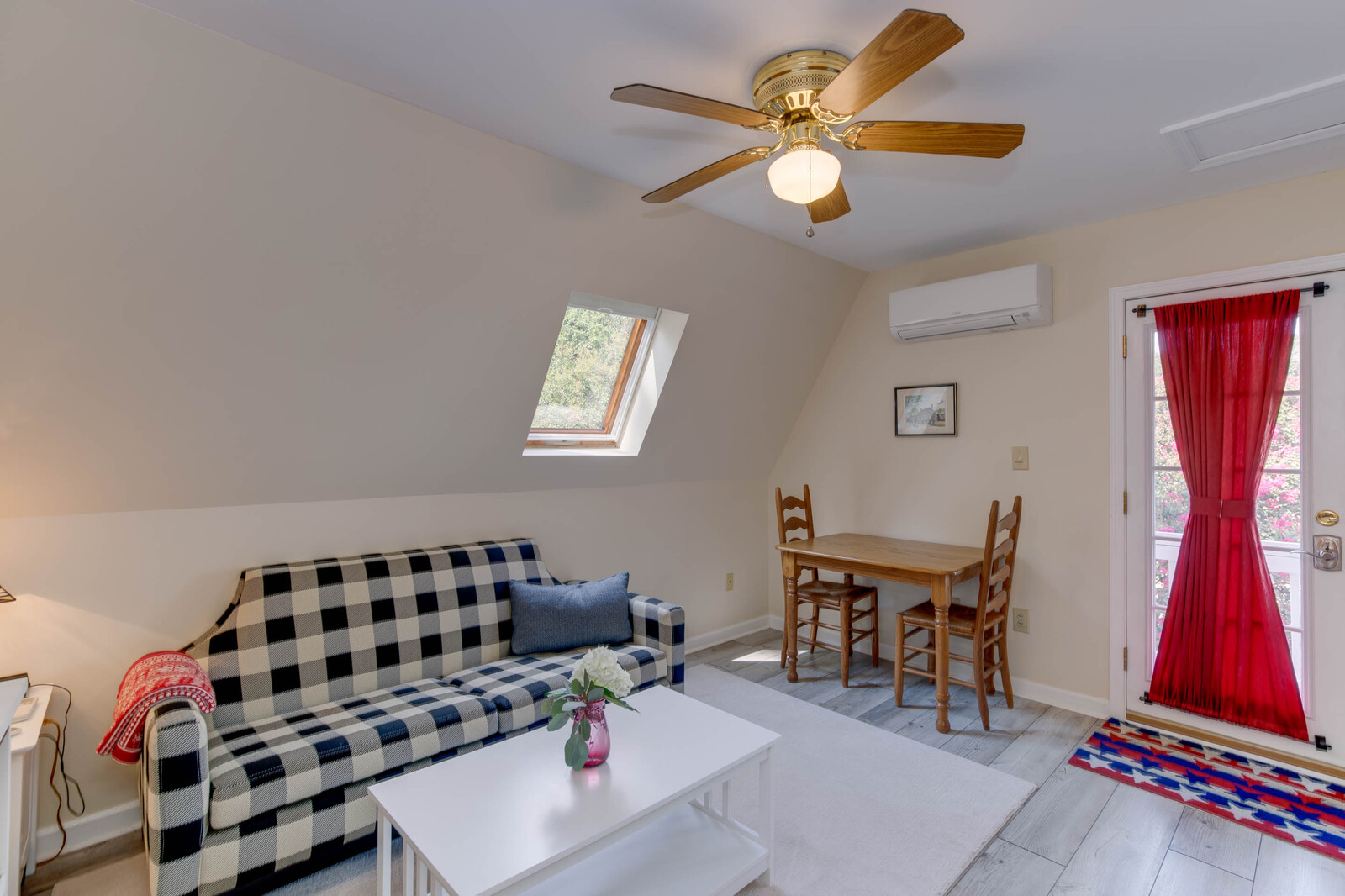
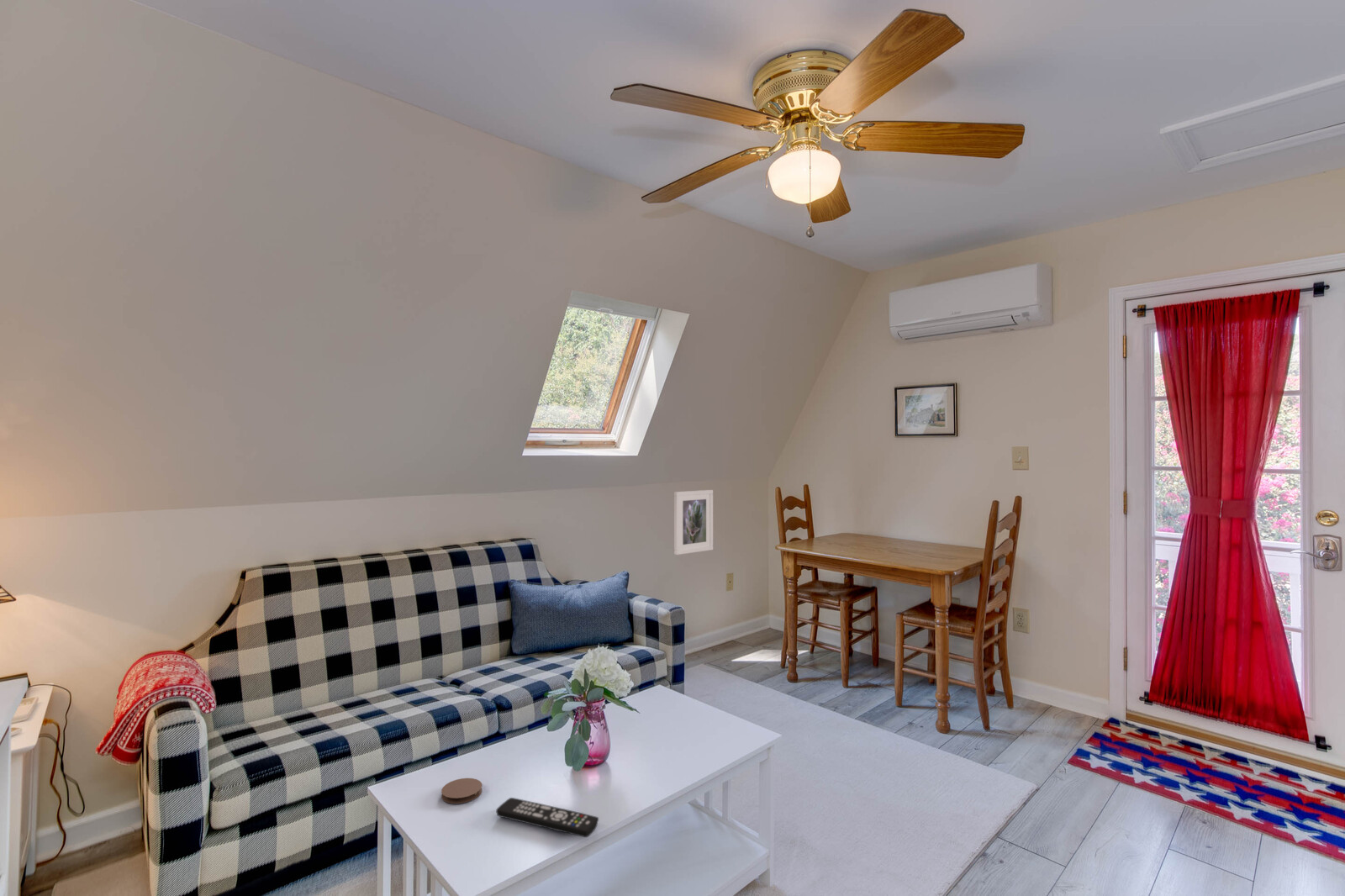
+ remote control (546, 817)
+ coaster (462, 790)
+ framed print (694, 521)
